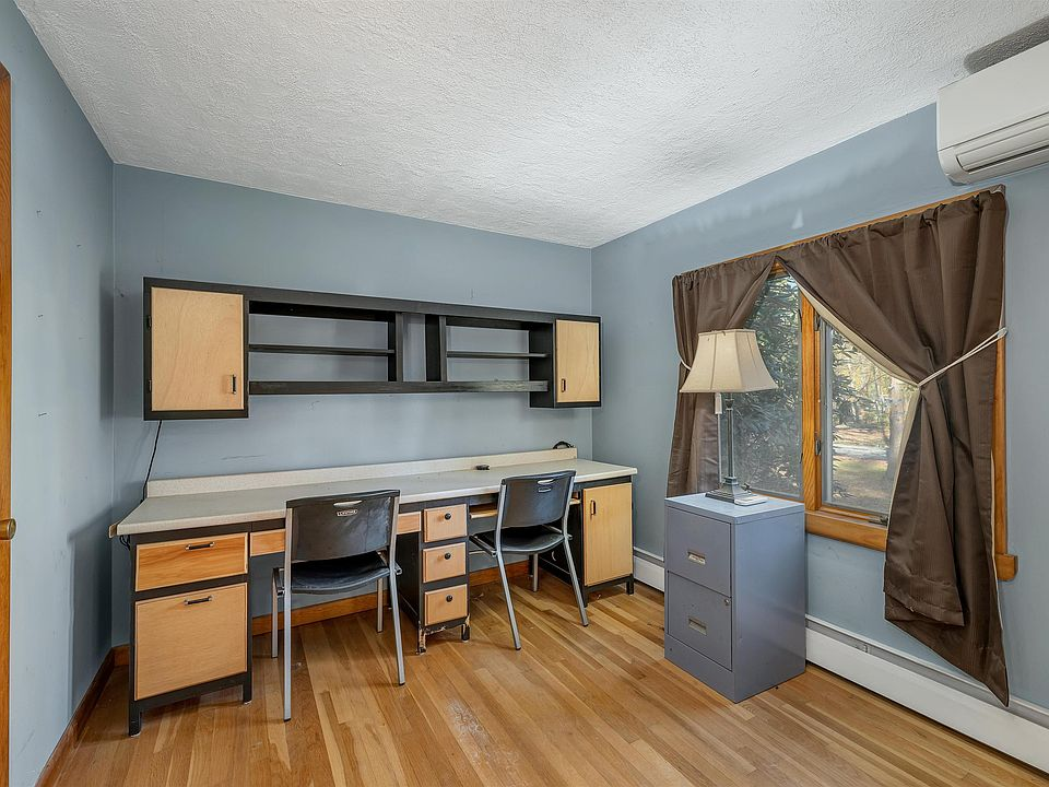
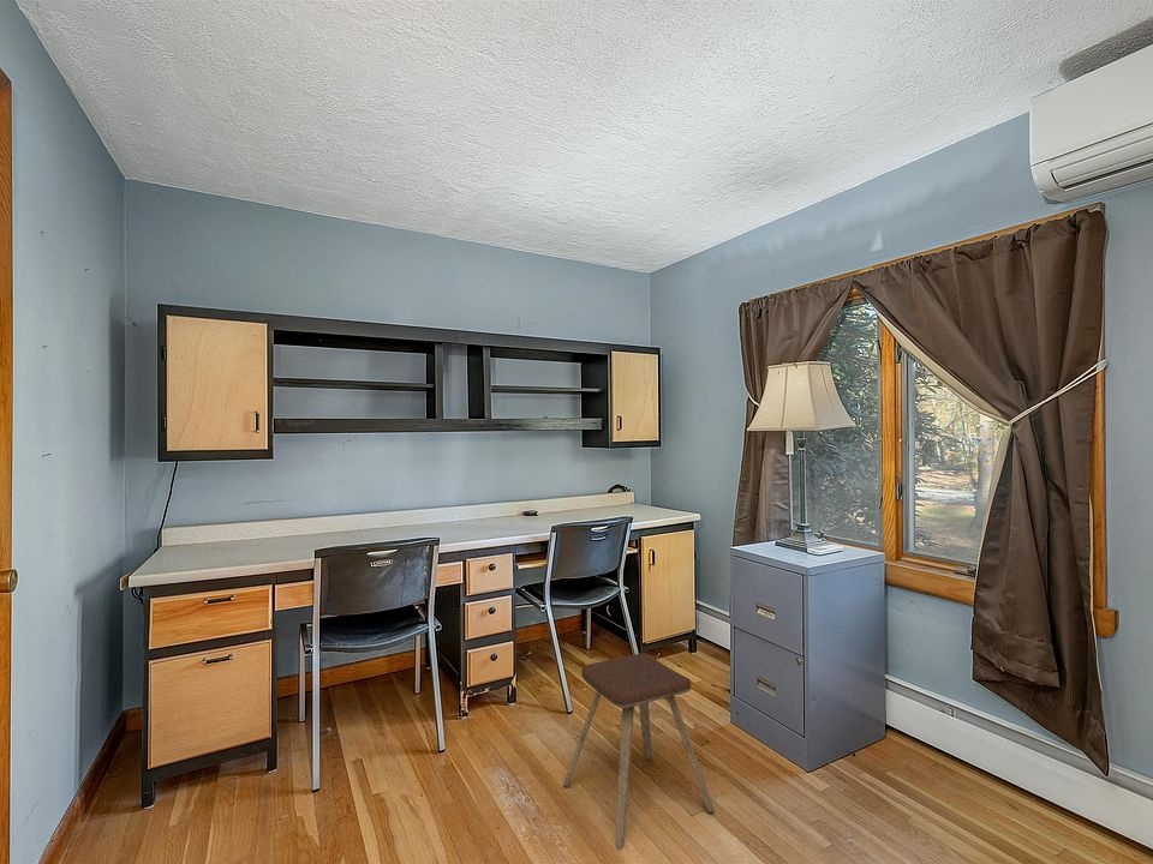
+ music stool (631, 734)
